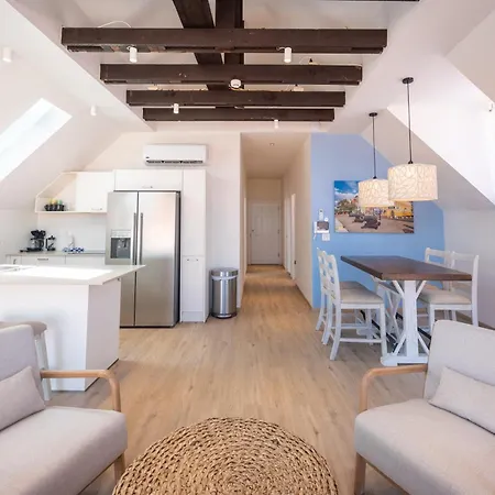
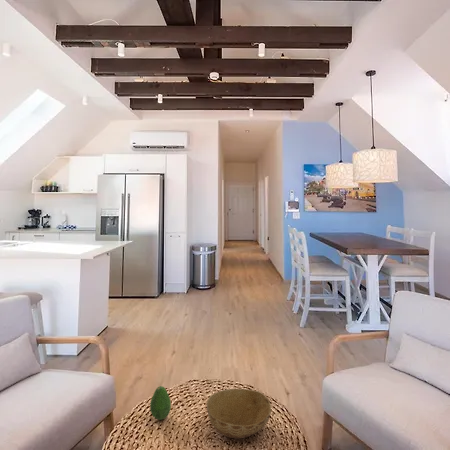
+ fruit (160, 402)
+ bowl (238, 415)
